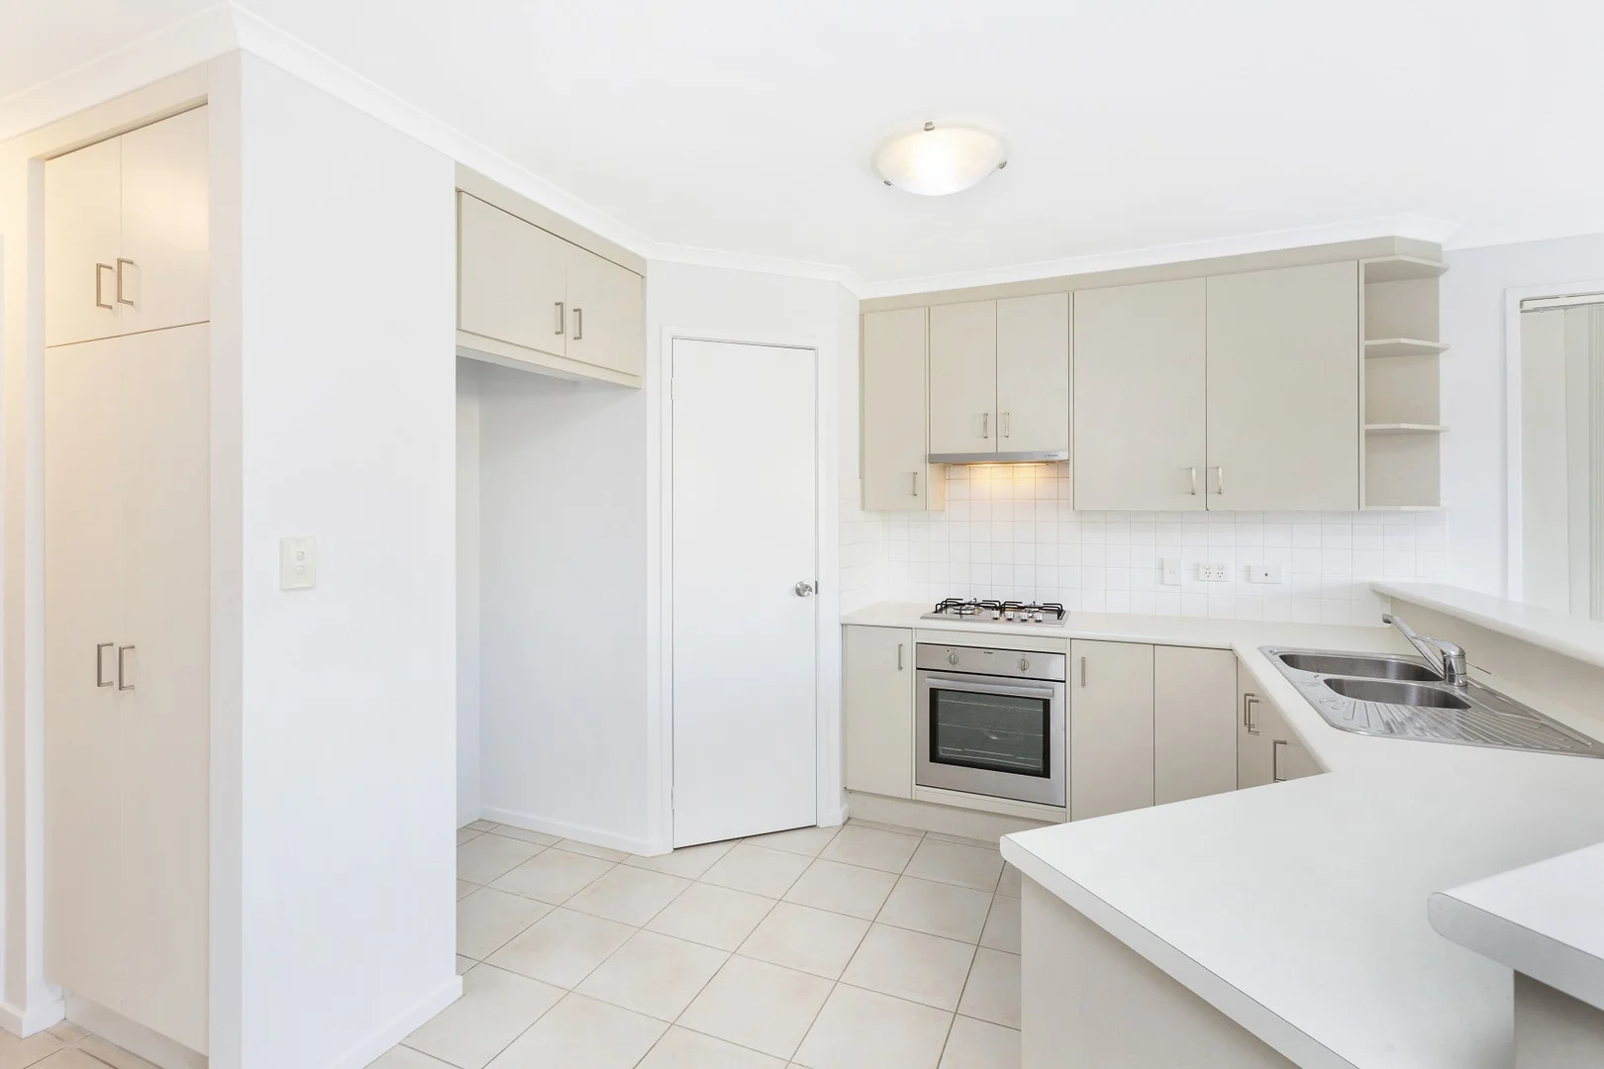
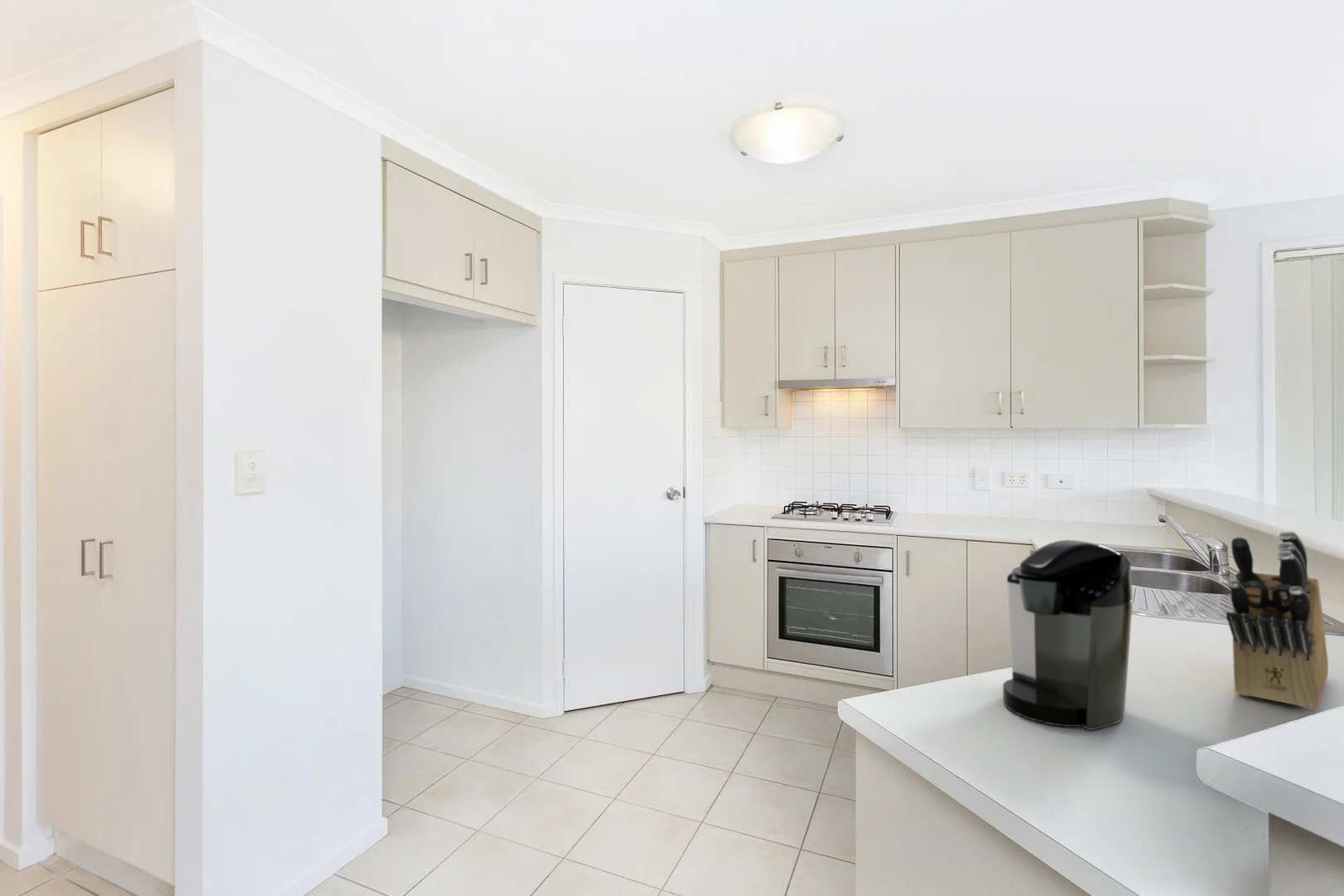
+ knife block (1278, 608)
+ coffee maker (1043, 616)
